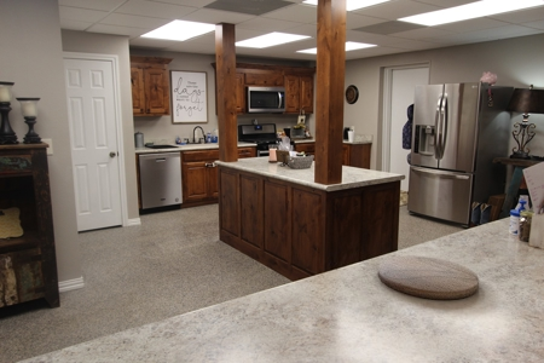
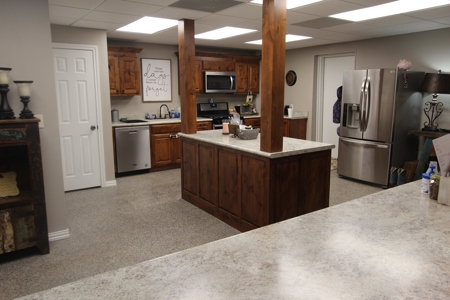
- cutting board (426, 275)
